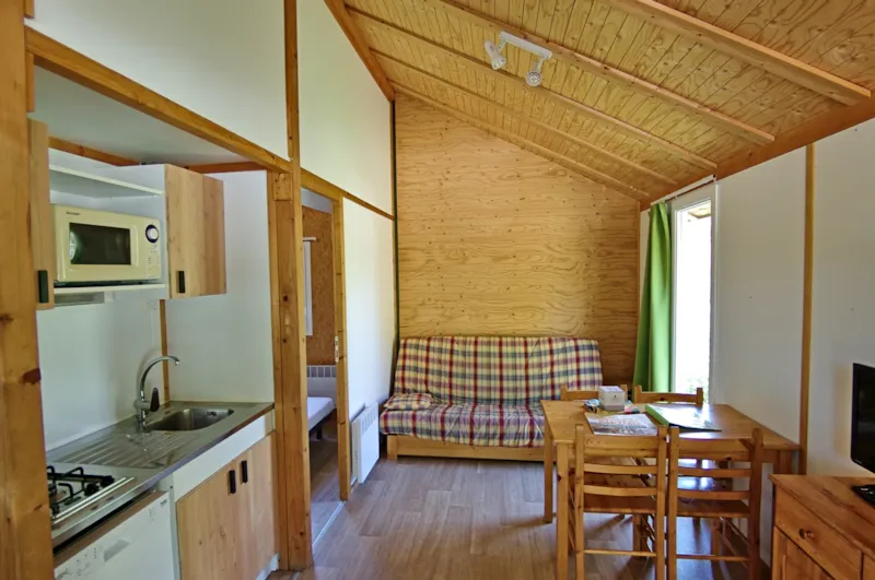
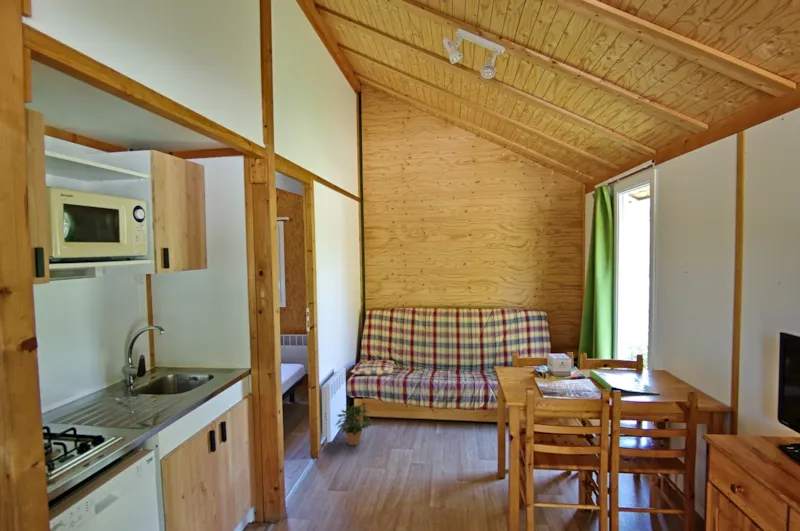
+ potted plant (354, 420)
